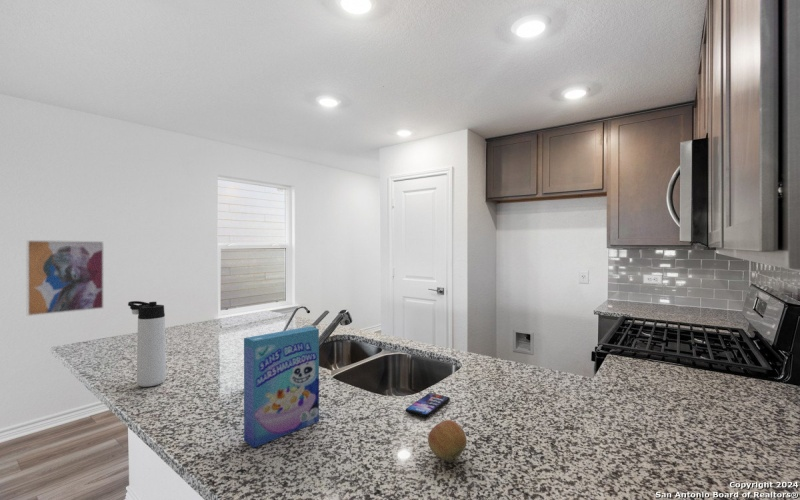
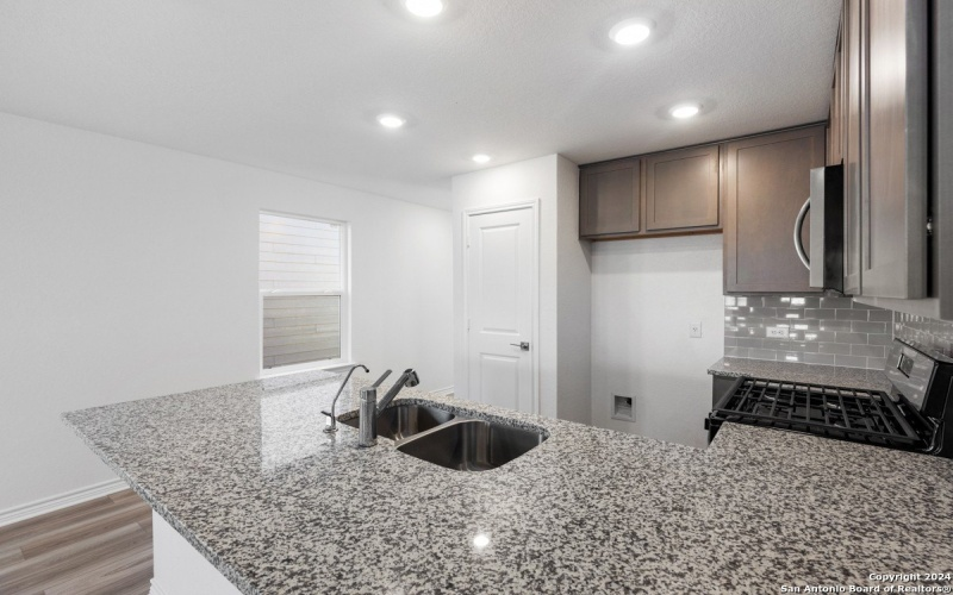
- thermos bottle (146, 342)
- wall art (67, 276)
- cereal box (283, 381)
- fruit (447, 439)
- smartphone (428, 404)
